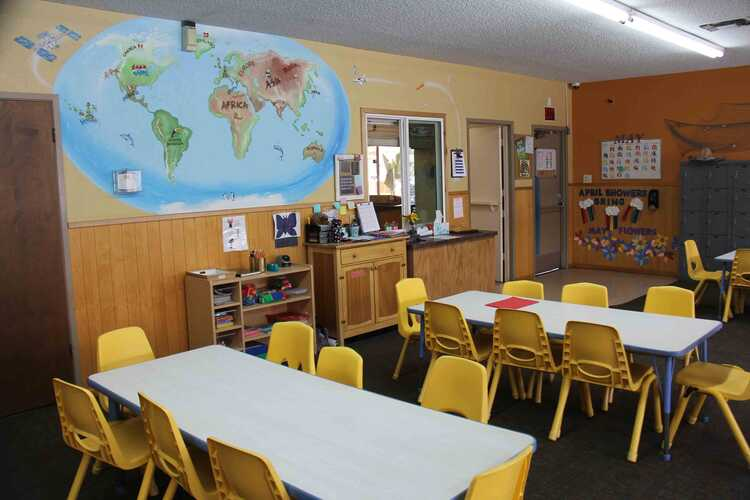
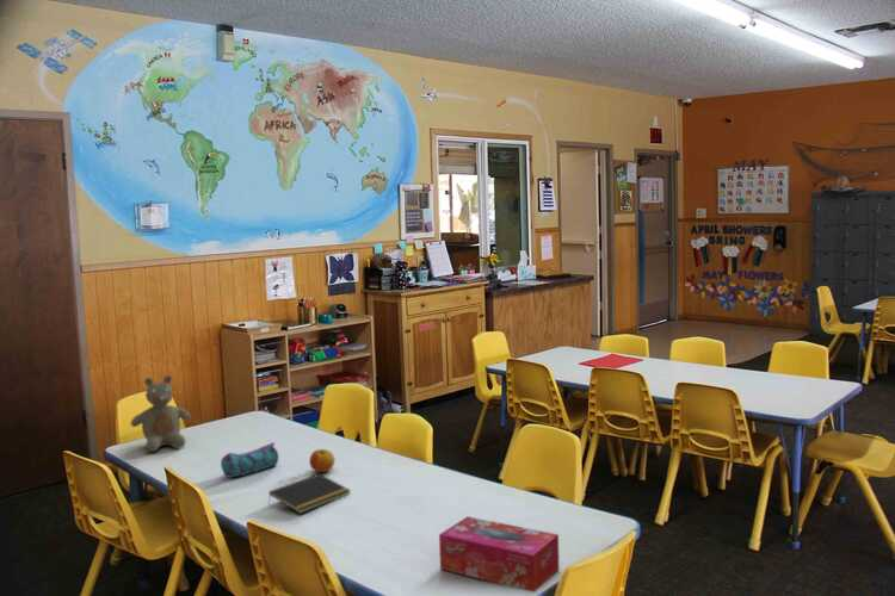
+ apple (322, 460)
+ pencil case (249, 460)
+ tissue box (499, 552)
+ notepad (310, 492)
+ teddy bear (161, 411)
